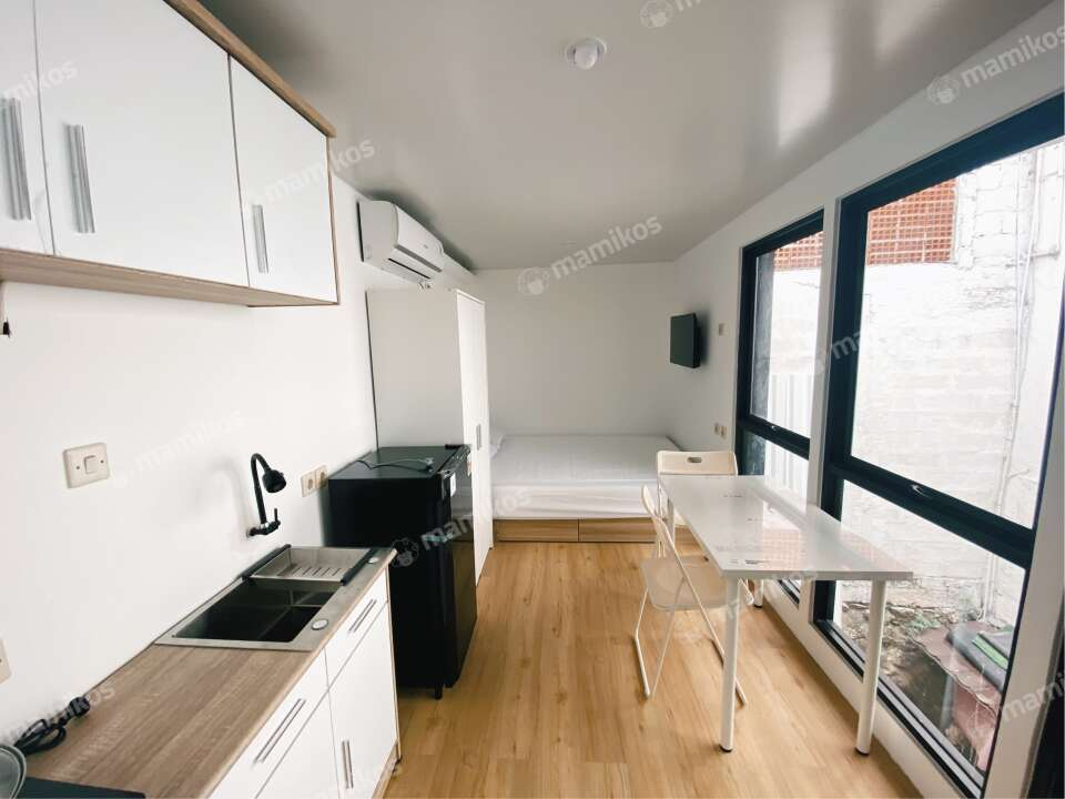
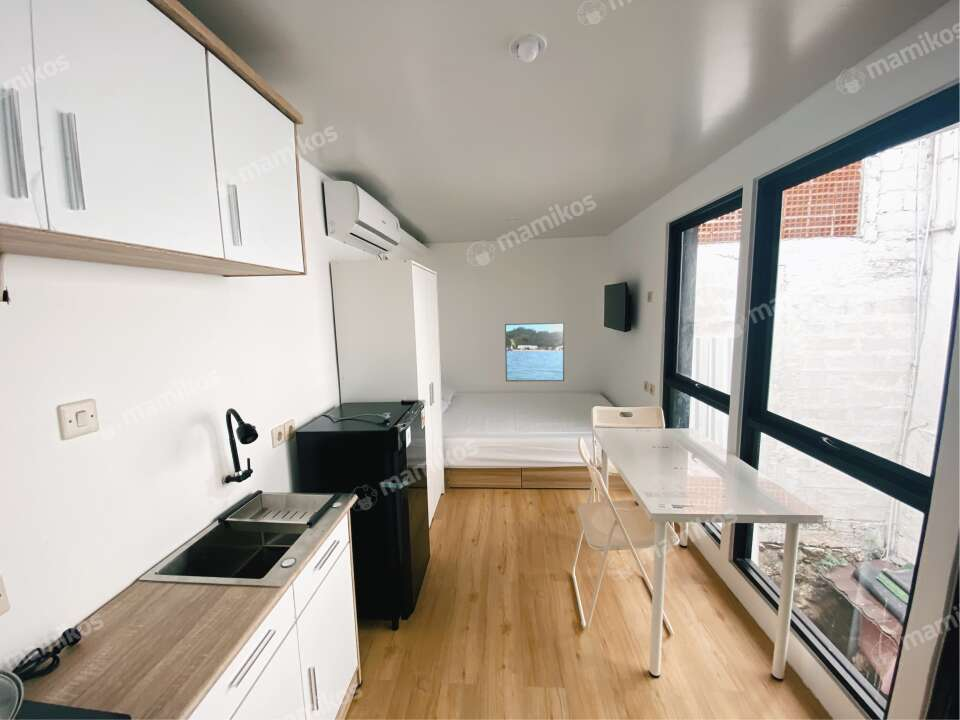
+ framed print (534, 352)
